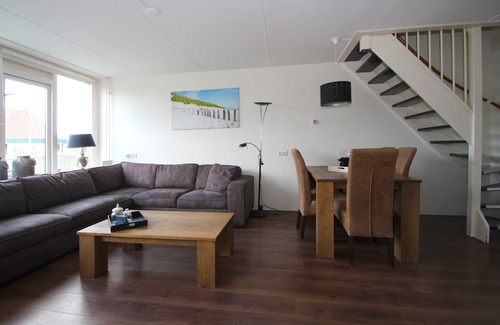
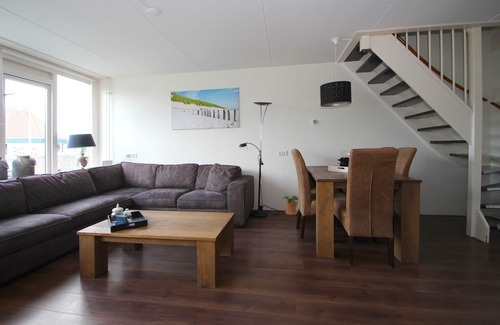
+ potted plant (290, 205)
